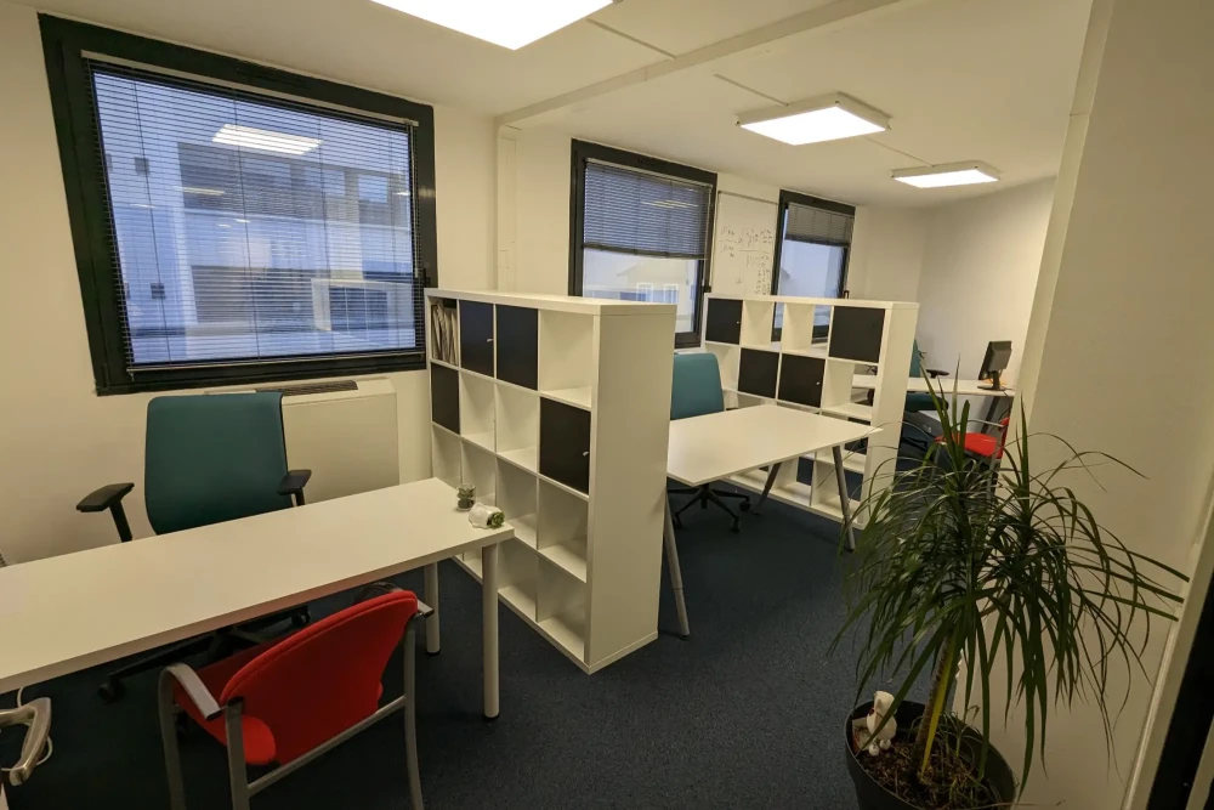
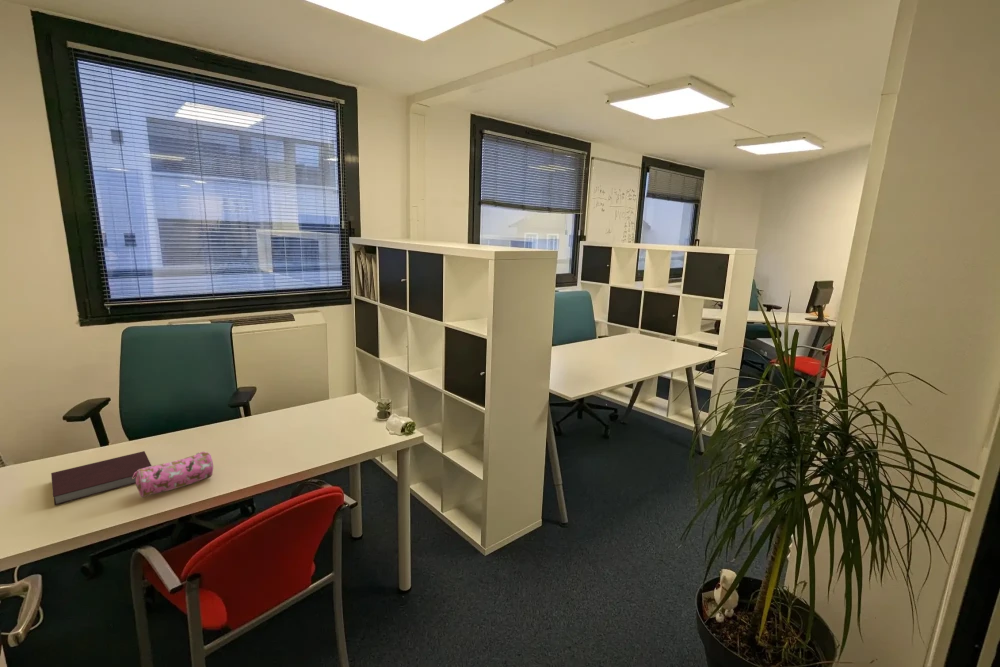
+ notebook (103, 475)
+ pencil case (174, 473)
